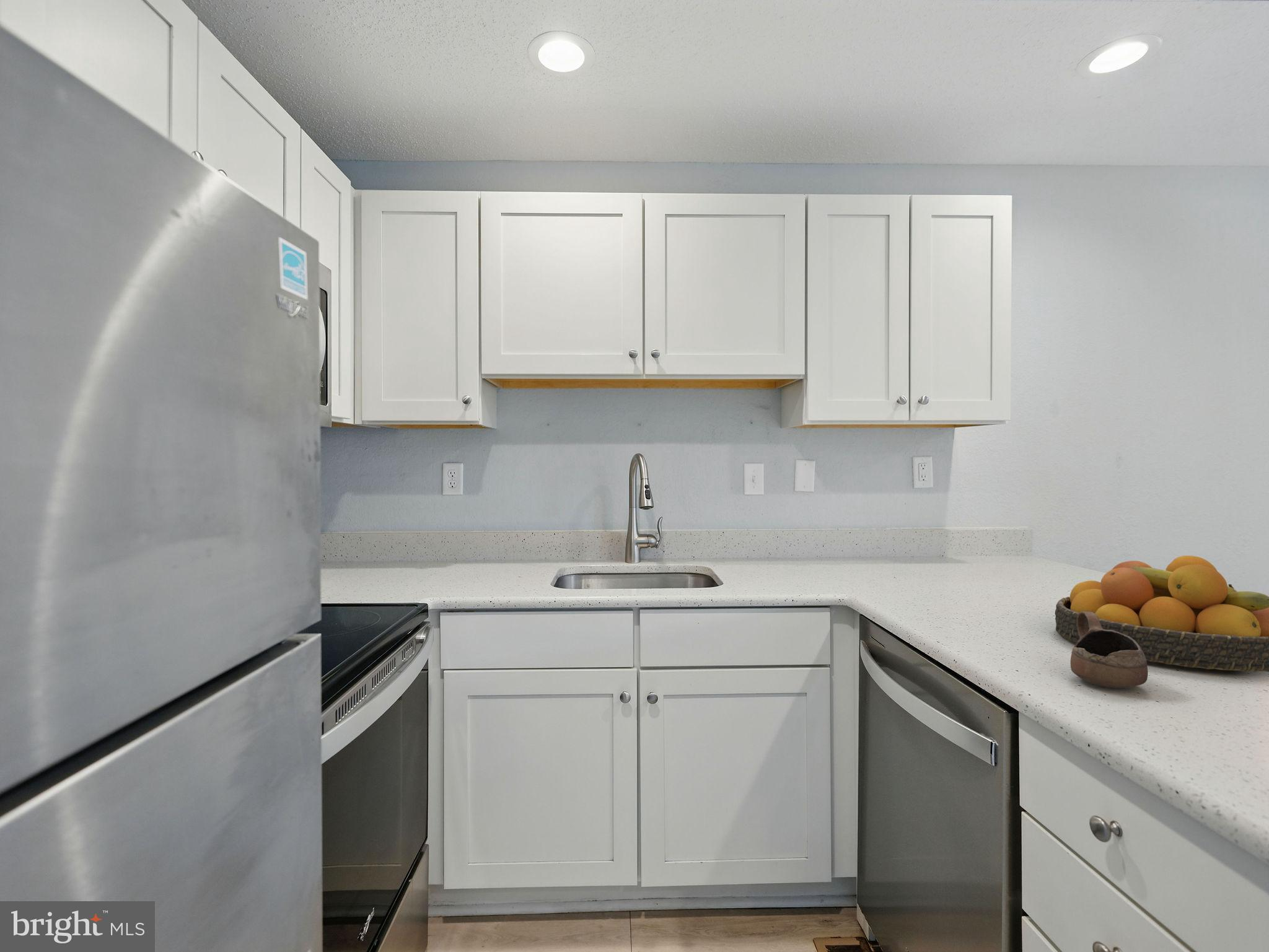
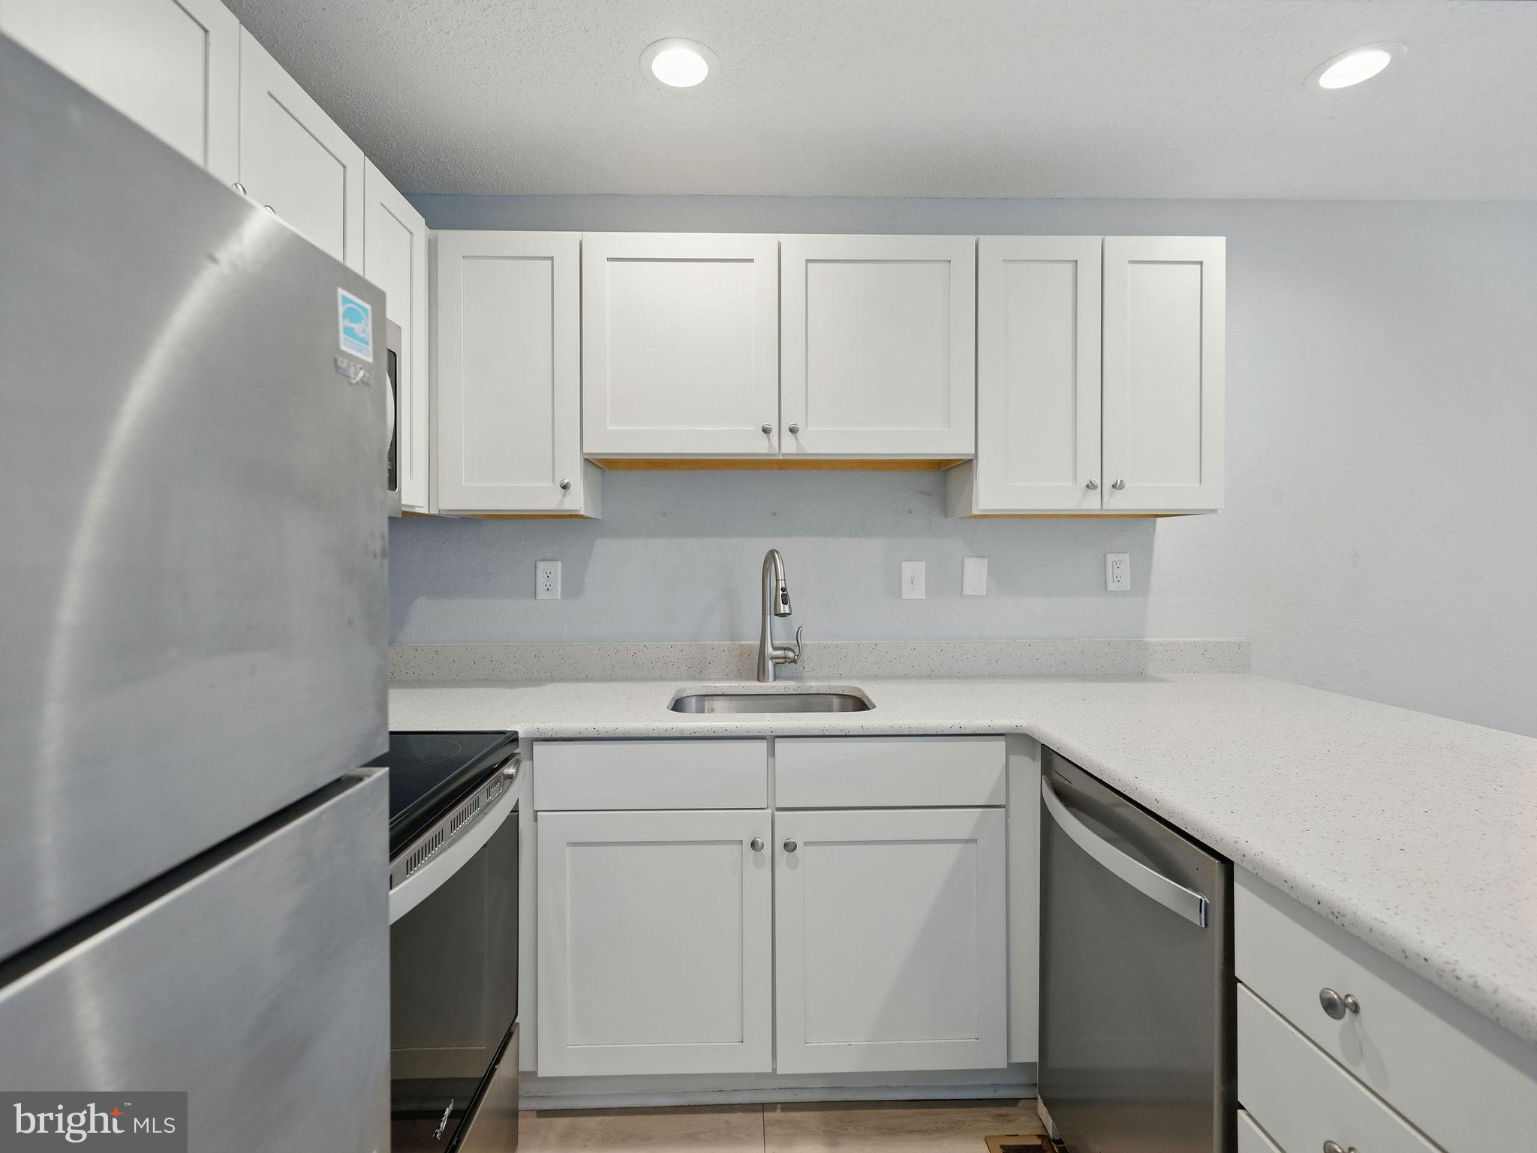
- fruit bowl (1170, 601)
- cup (1107, 649)
